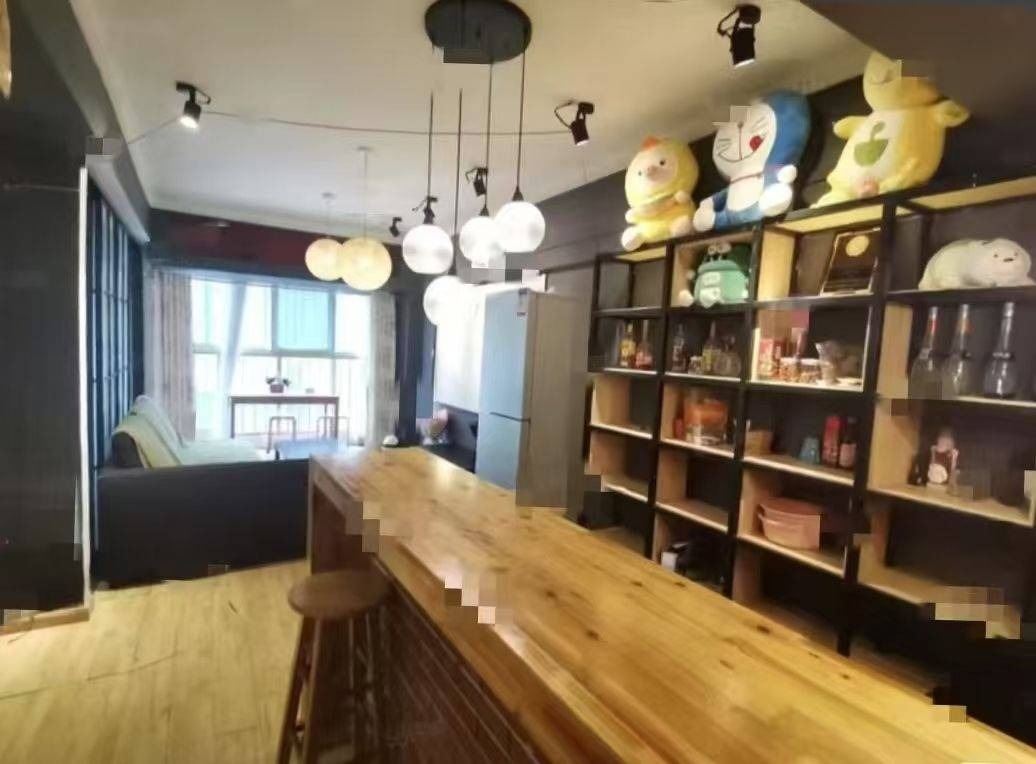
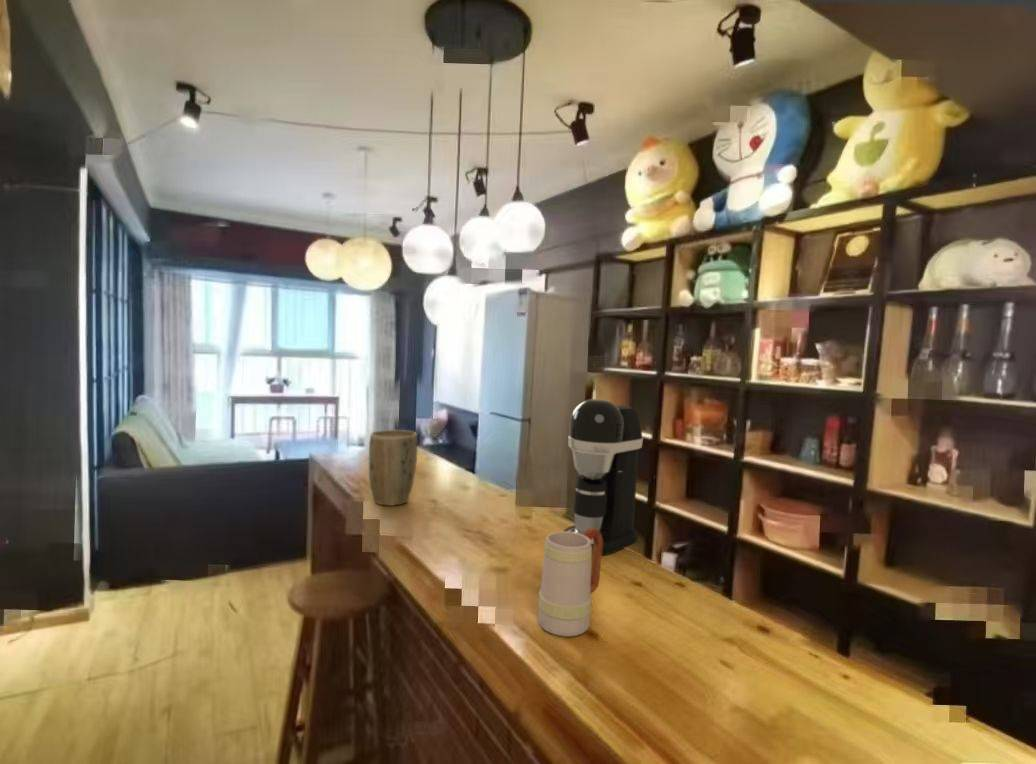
+ plant pot (392, 467)
+ mug (574, 577)
+ coffee maker (604, 470)
